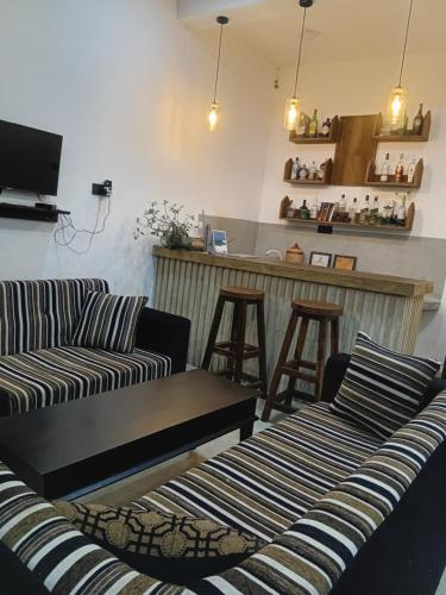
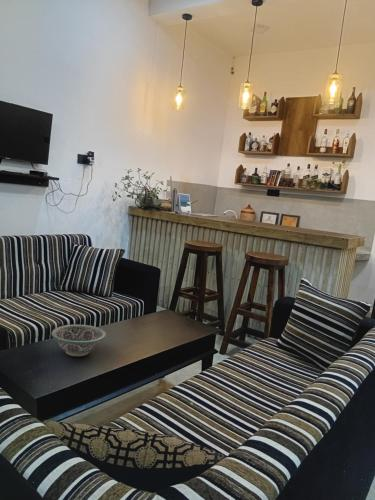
+ bowl (78, 342)
